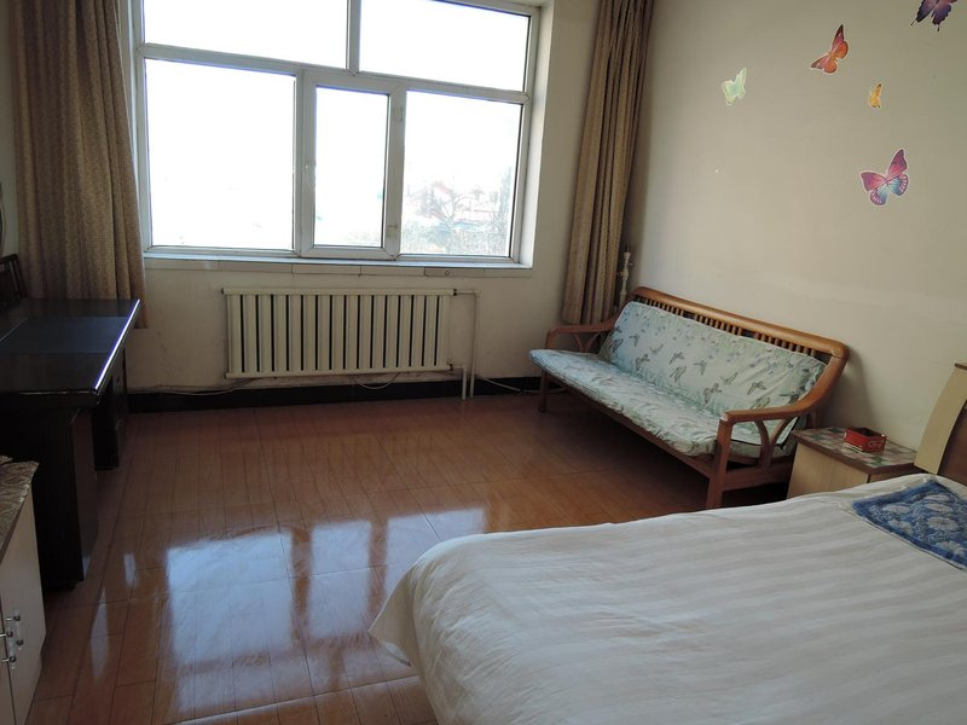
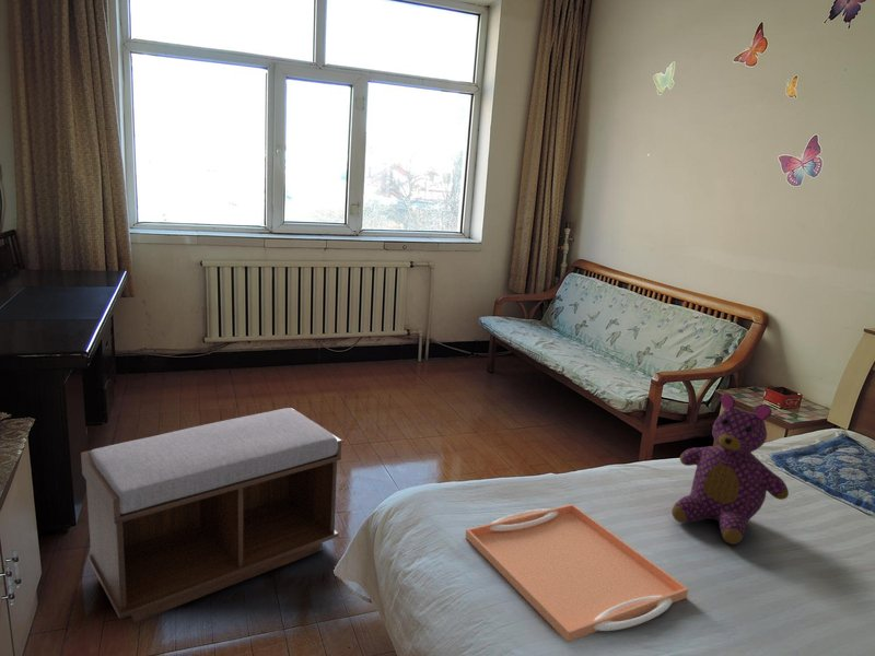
+ teddy bear (727, 464)
+ bench (219, 501)
+ serving tray (570, 561)
